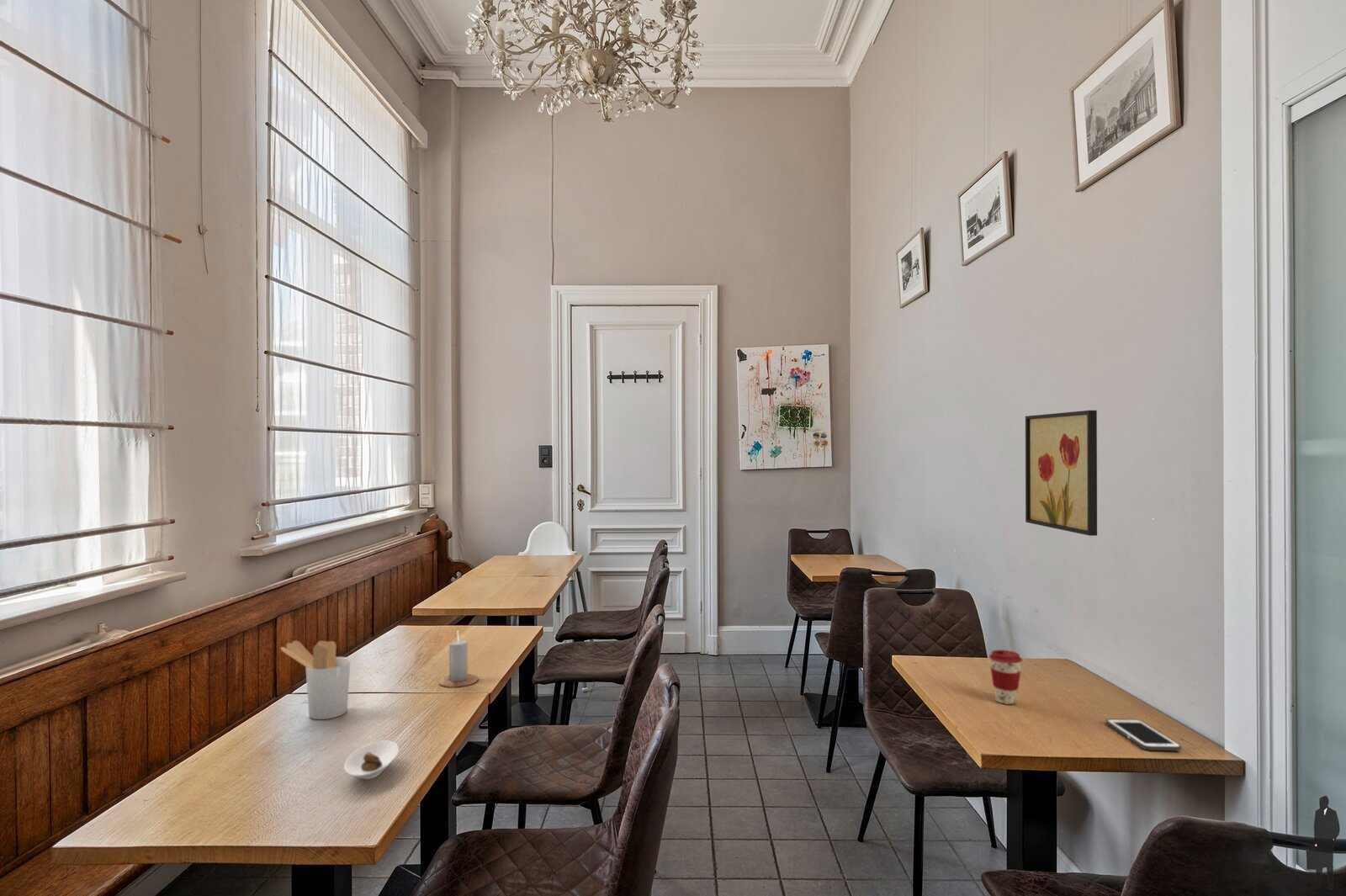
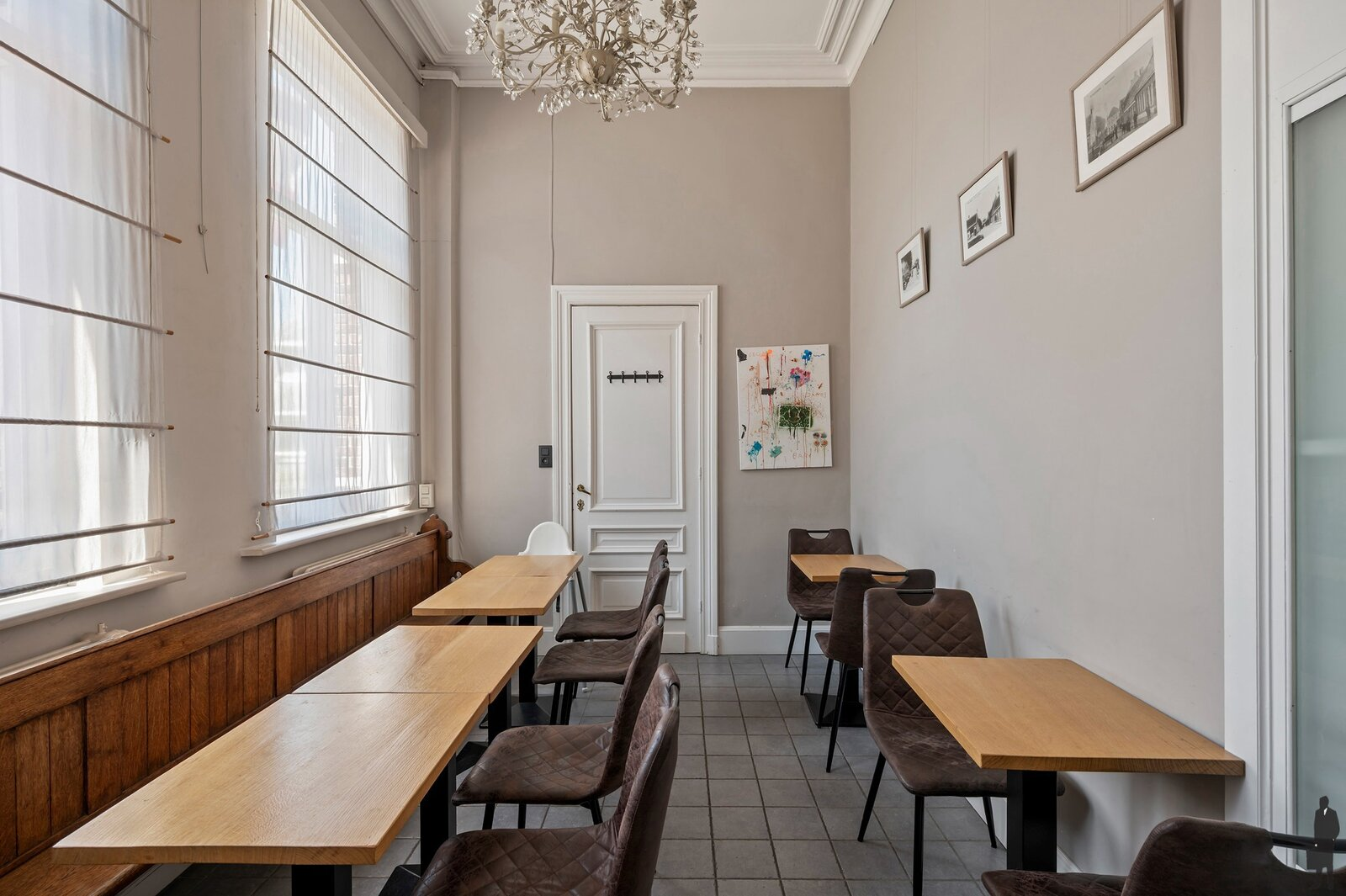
- wall art (1060, 470)
- coffee cup (1005, 676)
- candle (458, 653)
- saucer (372, 762)
- utensil holder (316, 676)
- cell phone (1142, 734)
